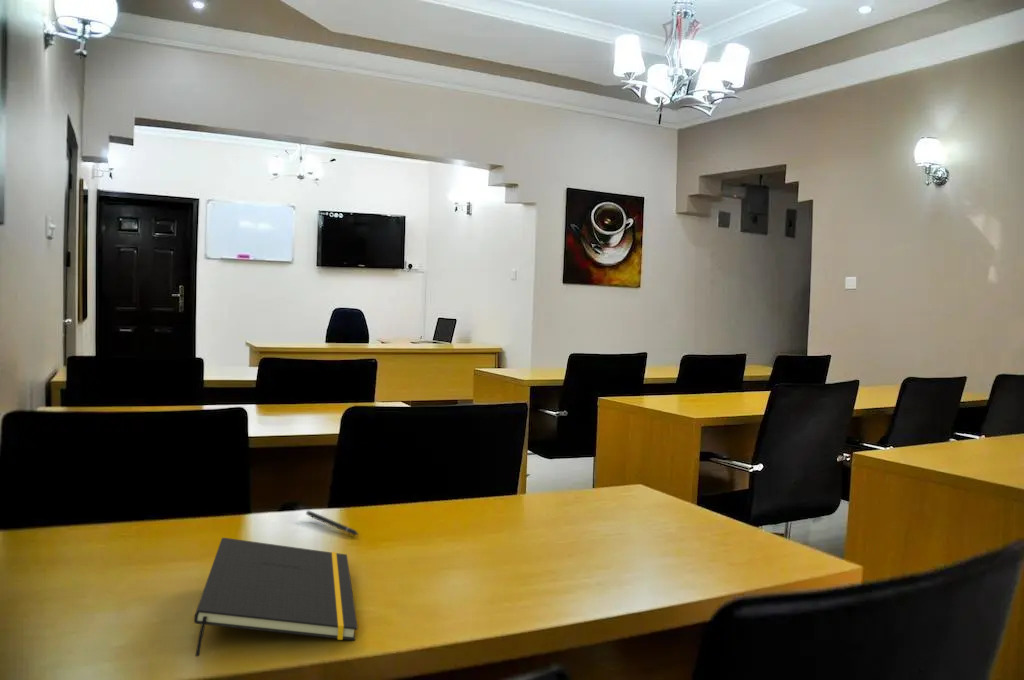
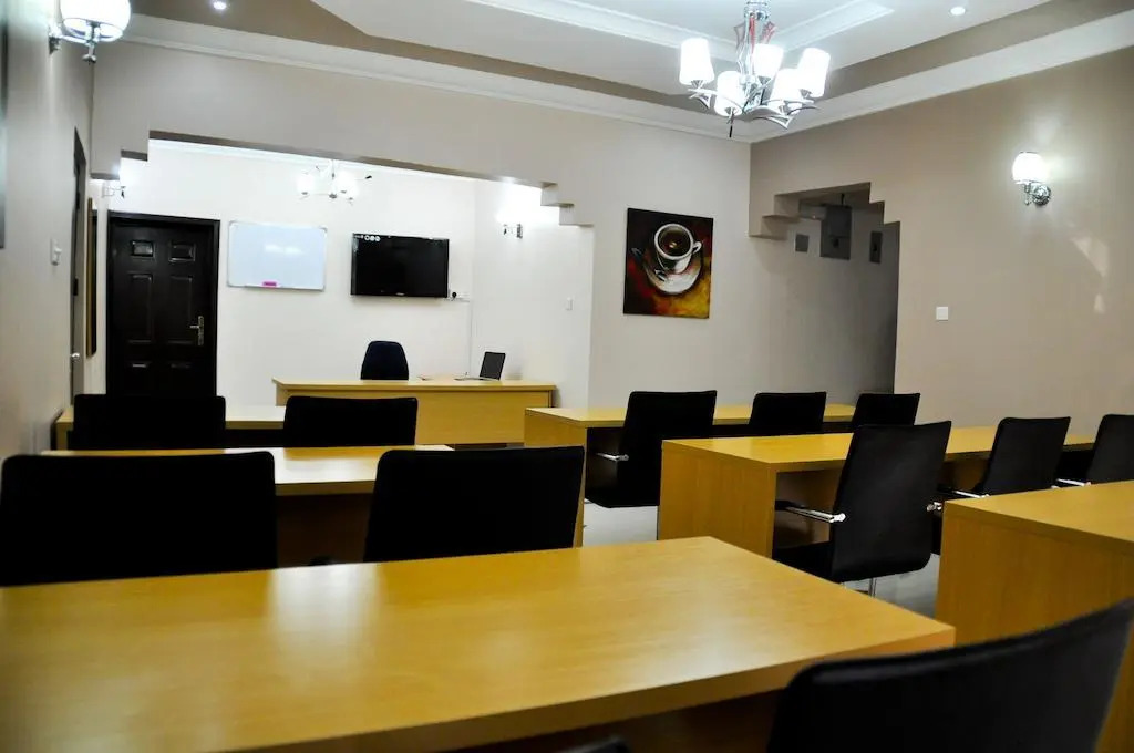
- pen (332, 523)
- notepad (281, 583)
